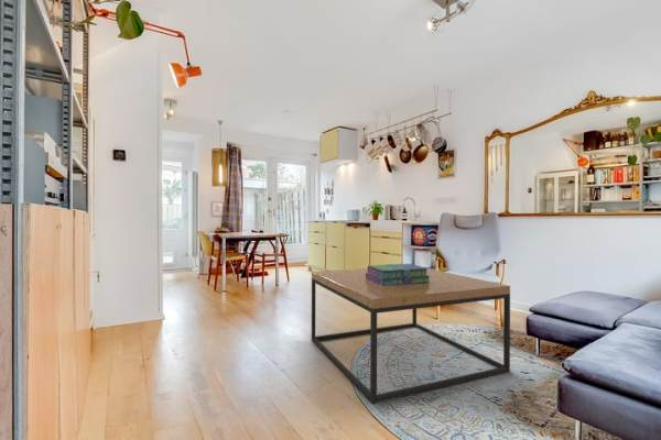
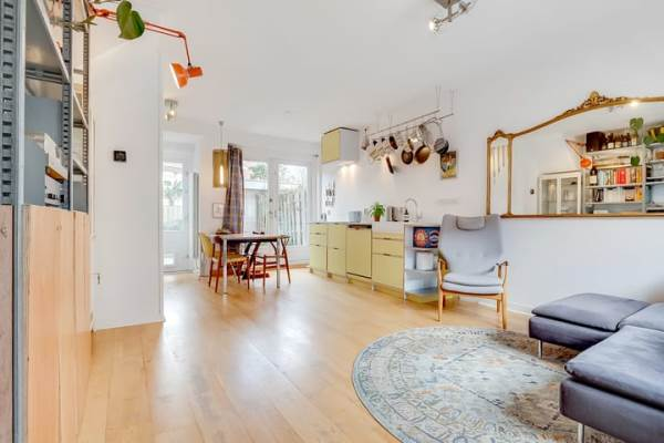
- coffee table (397, 310)
- stack of books (397, 273)
